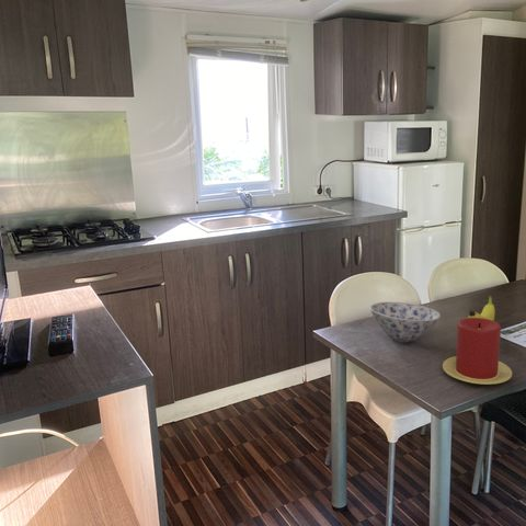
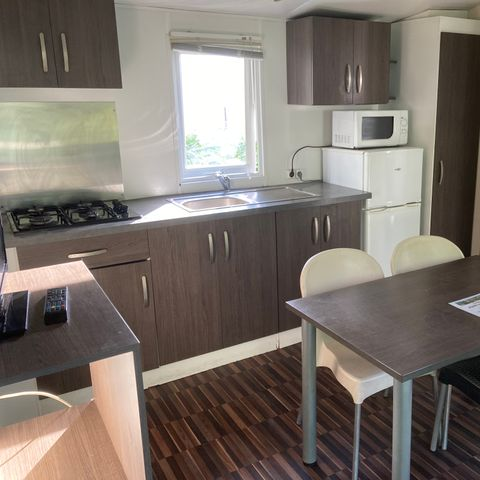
- bowl (403, 323)
- fruit (483, 316)
- candle (477, 348)
